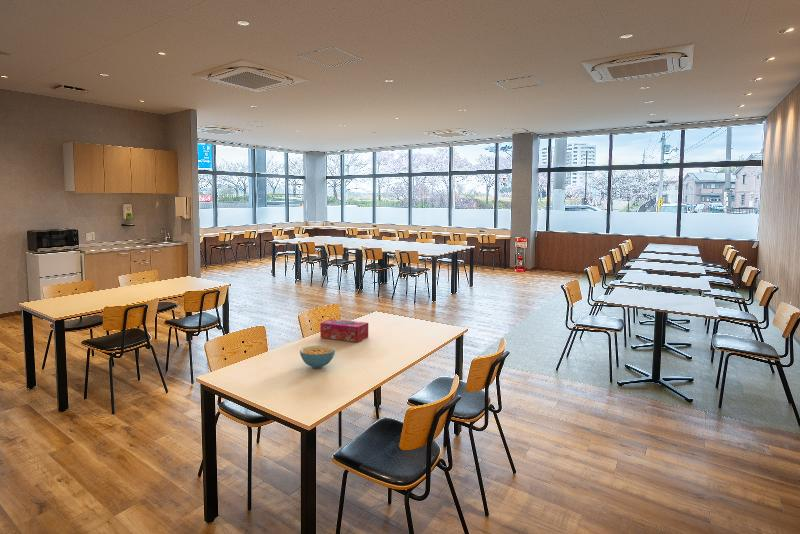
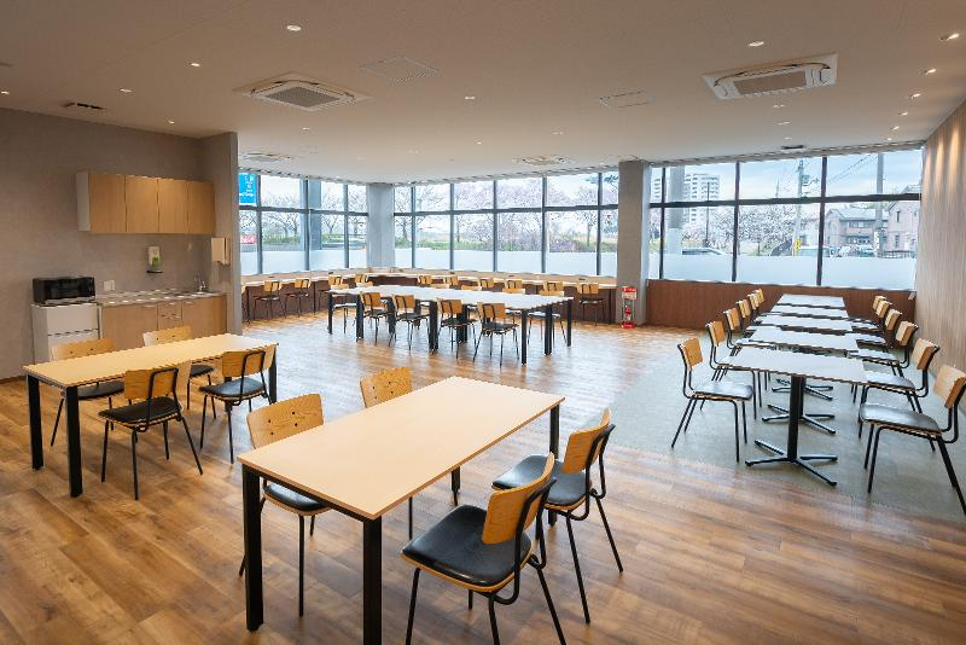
- tissue box (344, 330)
- cereal bowl (317, 358)
